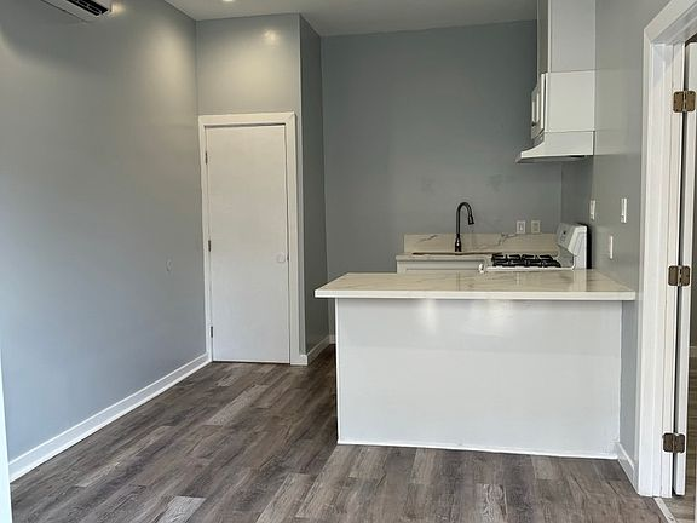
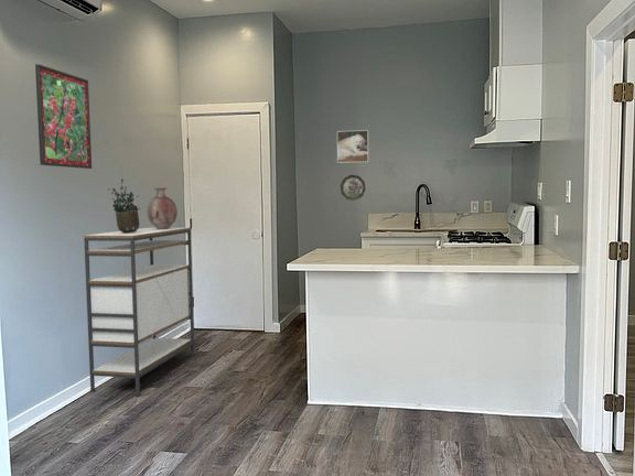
+ decorative plate (353, 187)
+ vase (162, 208)
+ shelving unit (144, 302)
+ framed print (65, 120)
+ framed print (353, 147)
+ potted plant (125, 206)
